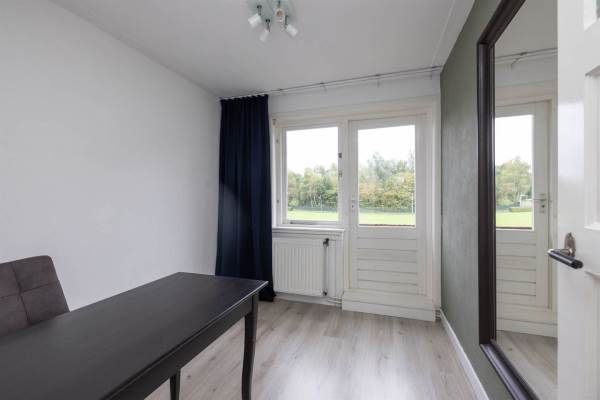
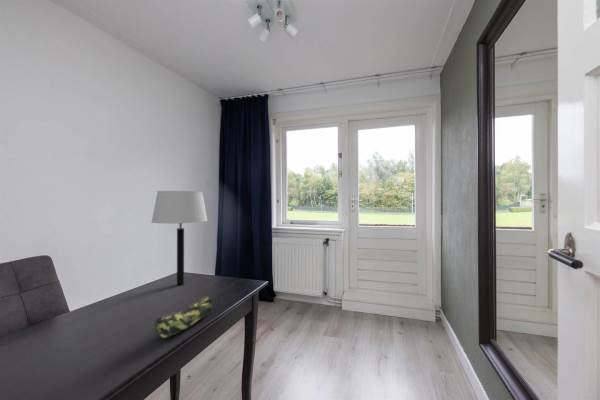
+ table lamp (180, 237)
+ pencil case (185, 316)
